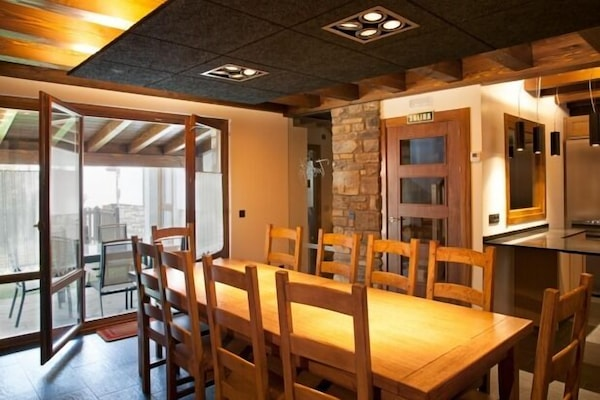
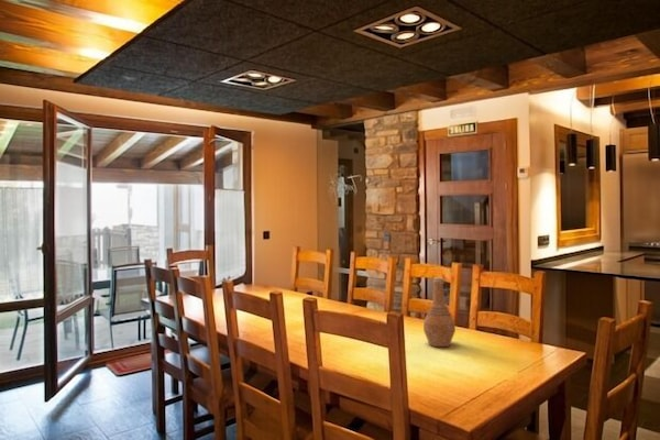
+ vase (439, 310)
